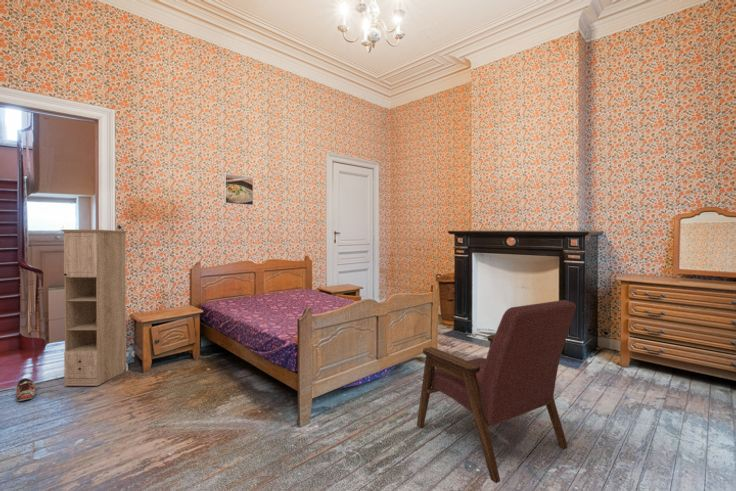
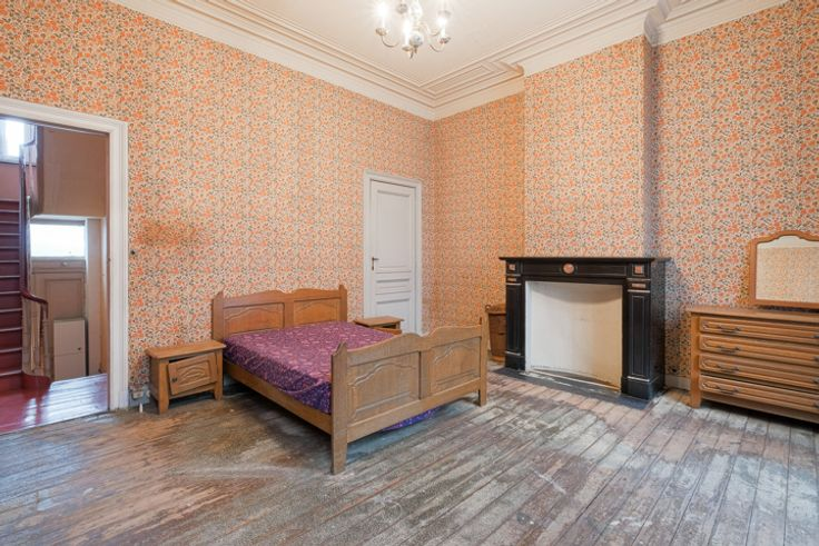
- armchair (489, 365)
- storage cabinet (96, 304)
- shoe (25, 389)
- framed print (239, 189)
